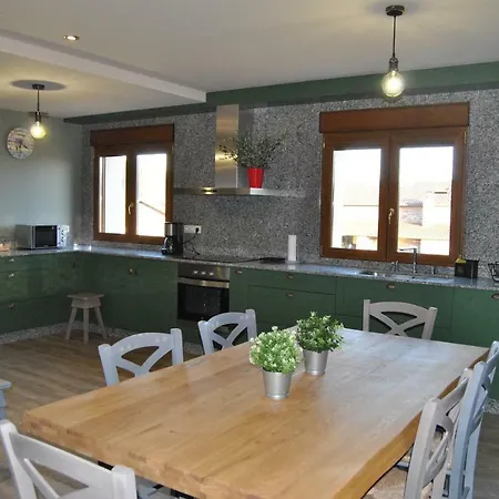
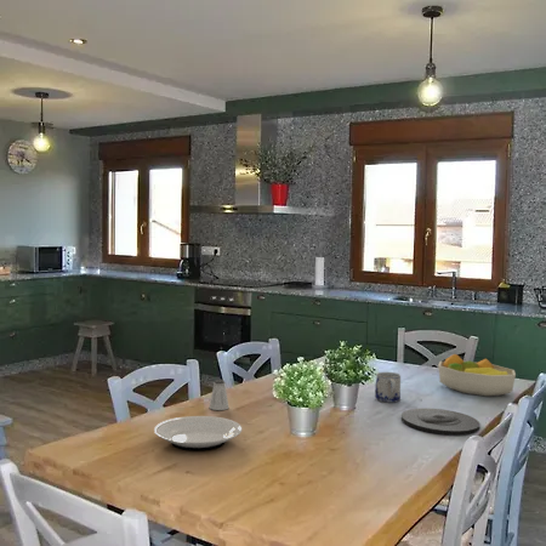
+ saltshaker (218, 393)
+ fruit bowl (476, 374)
+ mug (388, 387)
+ plate (198, 434)
+ plate (439, 417)
